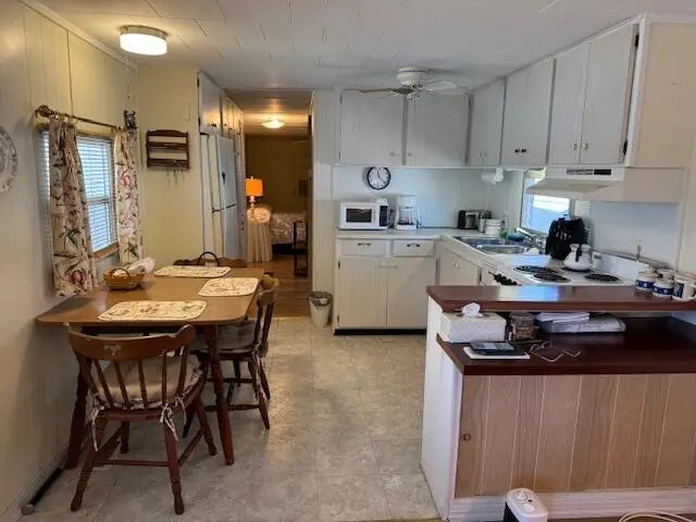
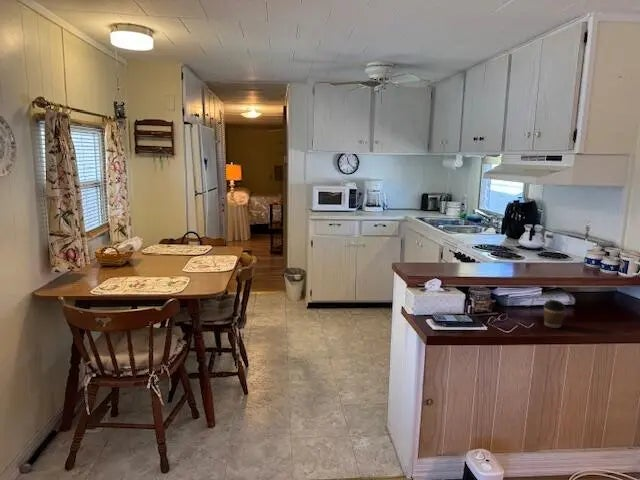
+ coffee cup (553, 312)
